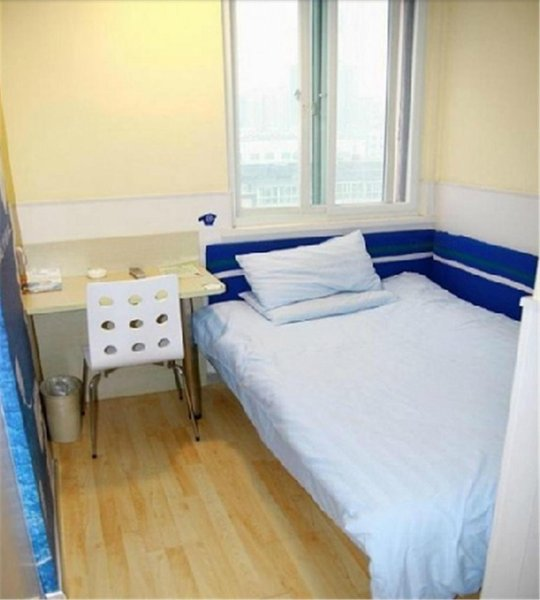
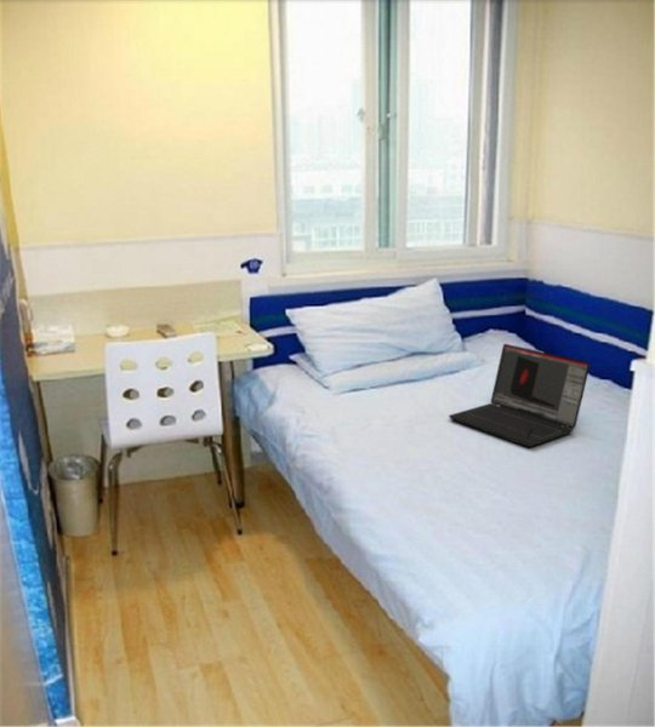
+ laptop (516, 391)
